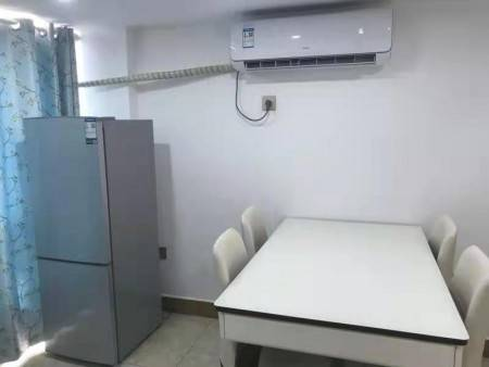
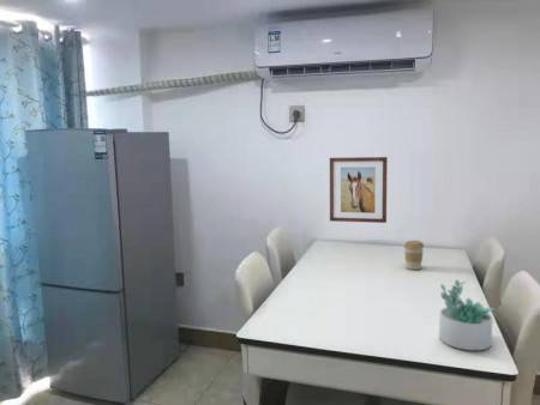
+ wall art (358, 189)
+ coffee cup (413, 254)
+ succulent plant (467, 309)
